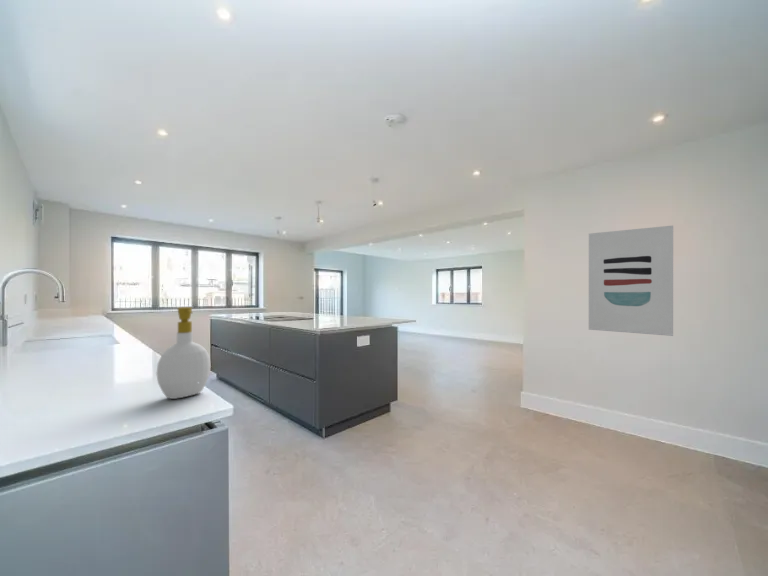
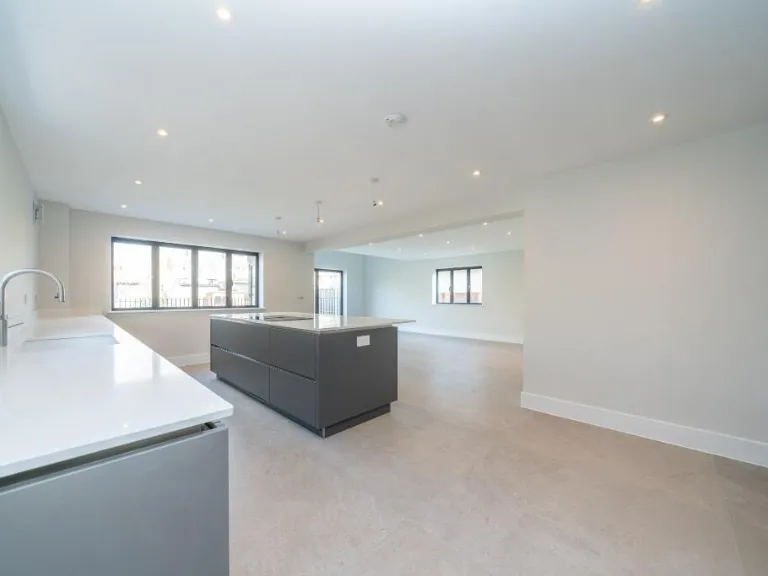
- soap bottle (185, 351)
- wall art (628, 281)
